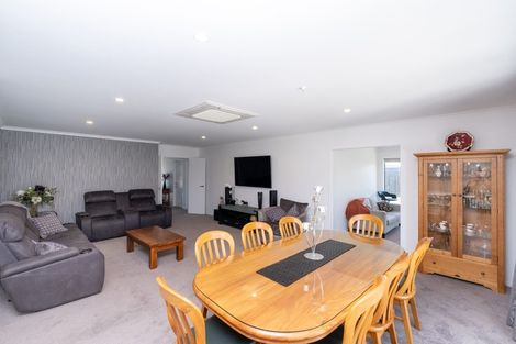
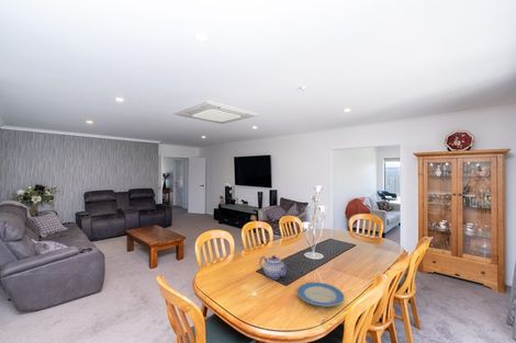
+ plate (319, 295)
+ teapot (273, 265)
